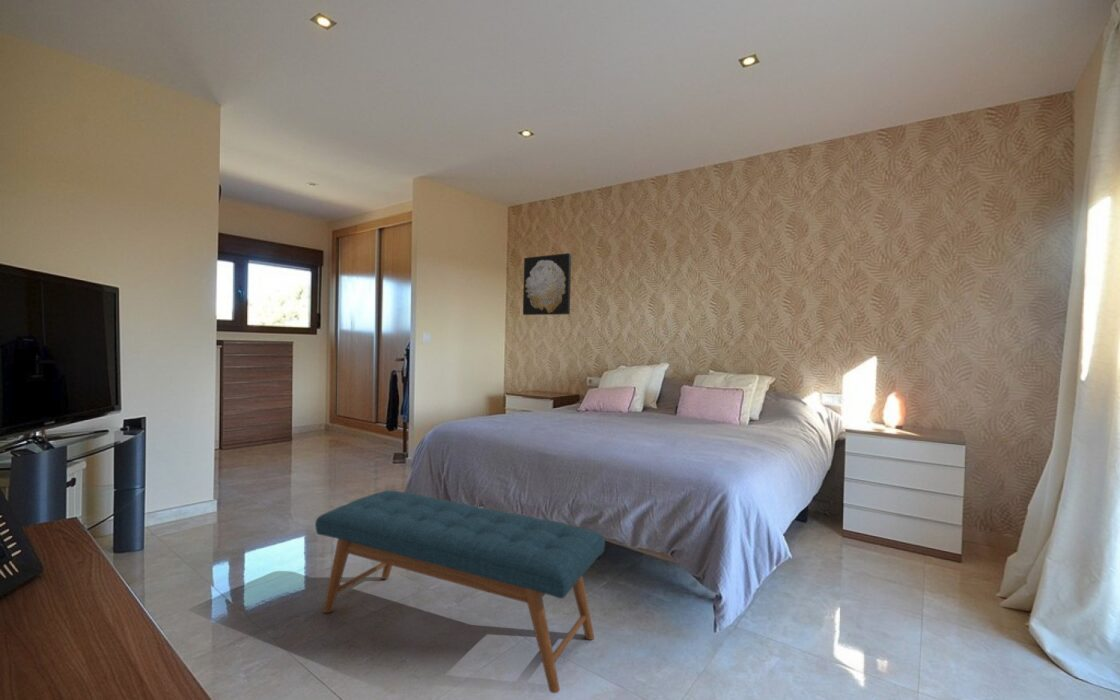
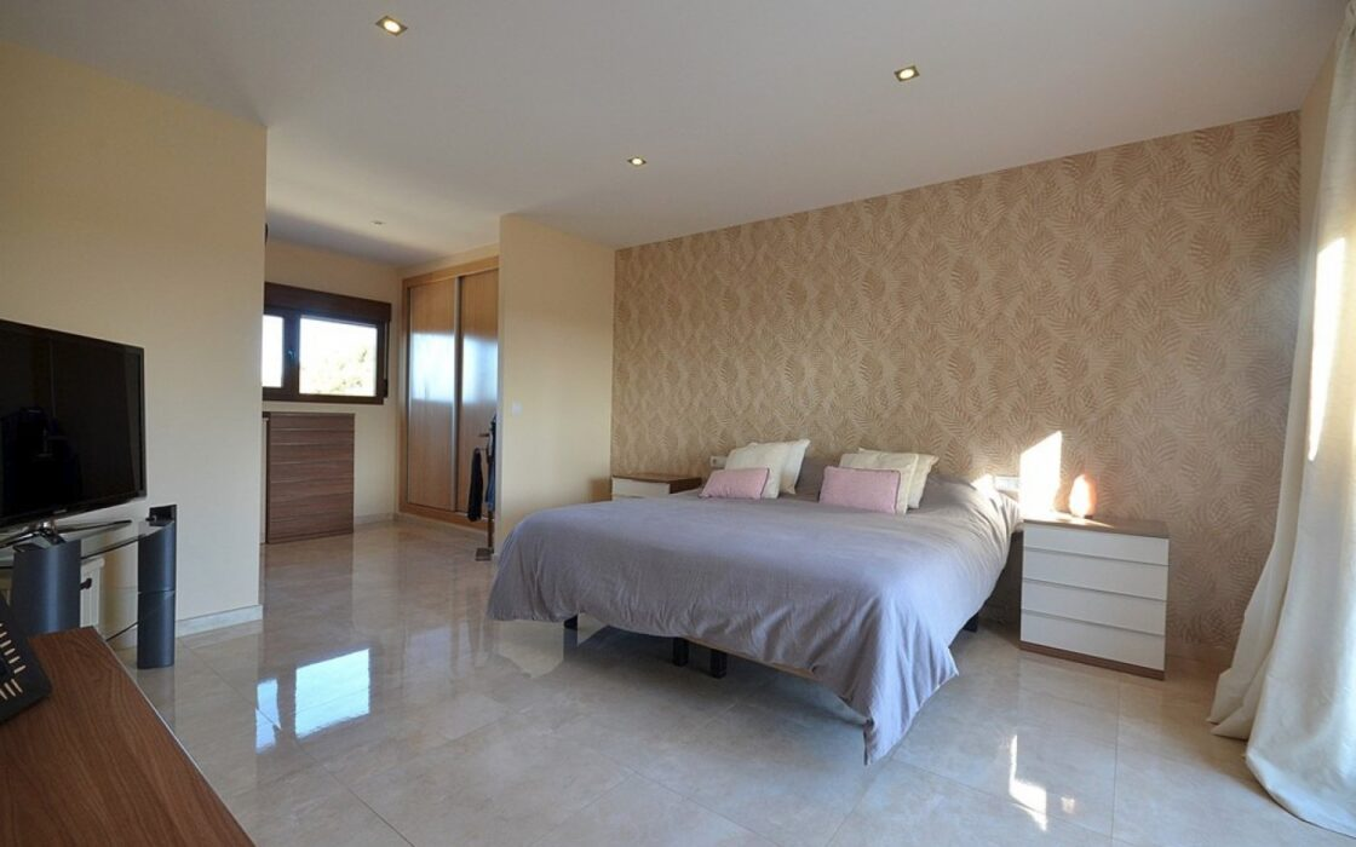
- wall art (546, 285)
- bench (455, 570)
